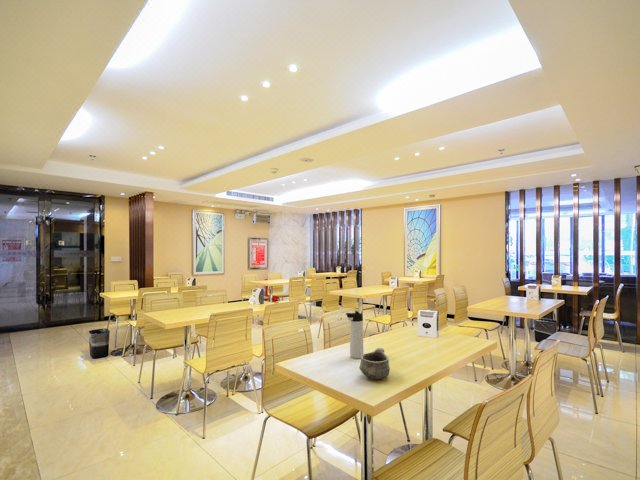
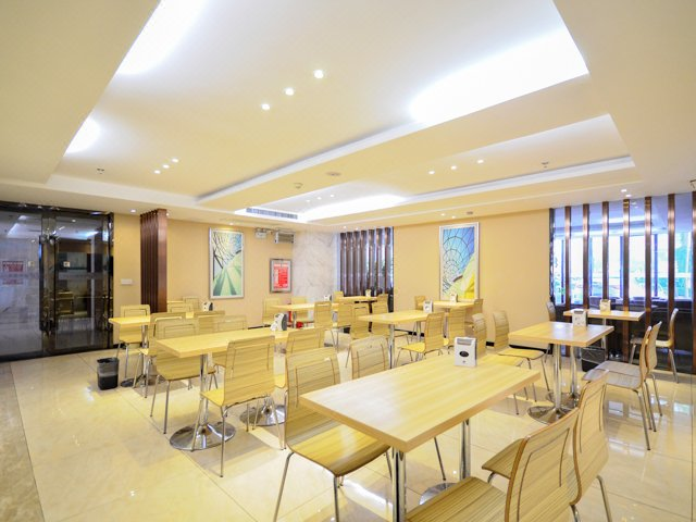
- thermos bottle (354, 334)
- bowl (375, 363)
